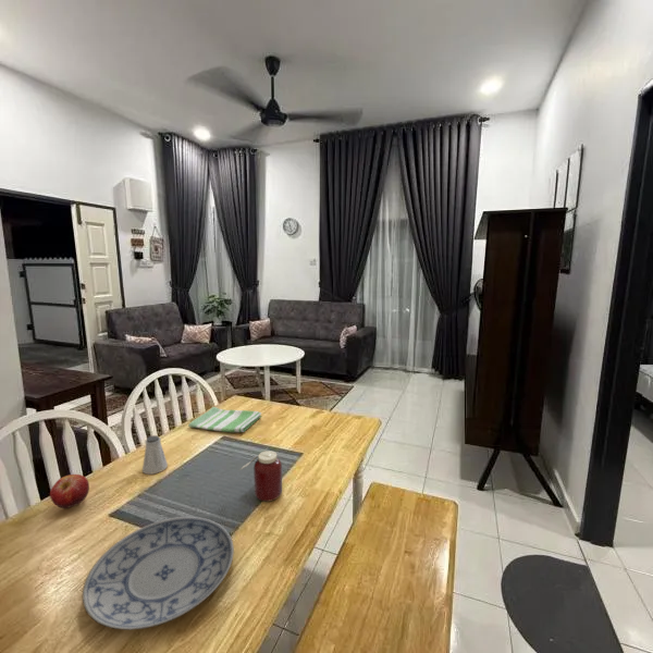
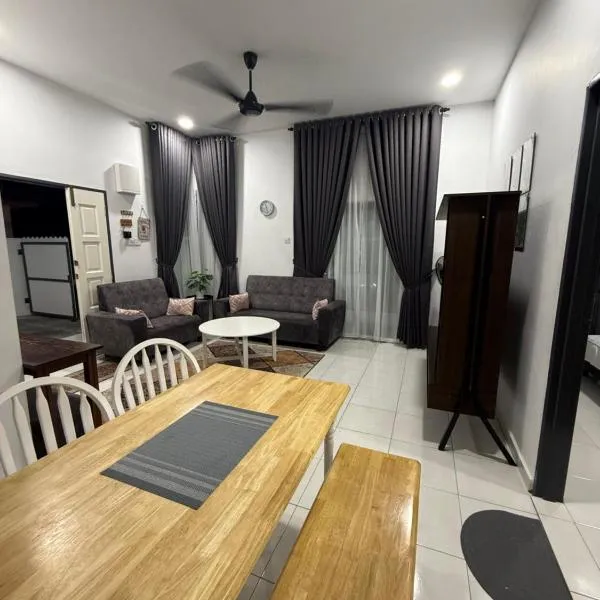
- saltshaker (153, 453)
- jar (263, 472)
- fruit (71, 491)
- plate (164, 568)
- dish towel (226, 419)
